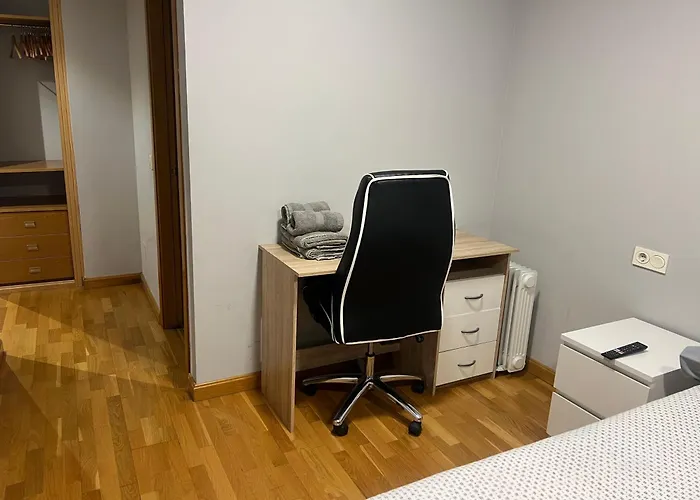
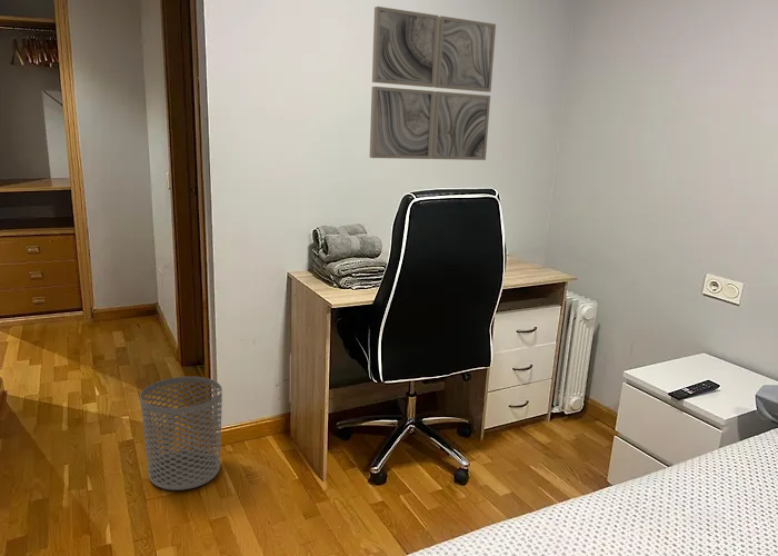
+ wall art (435, 87)
+ waste bin (183, 433)
